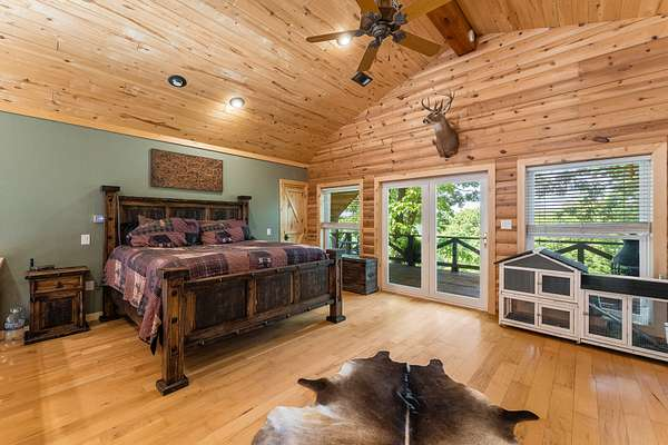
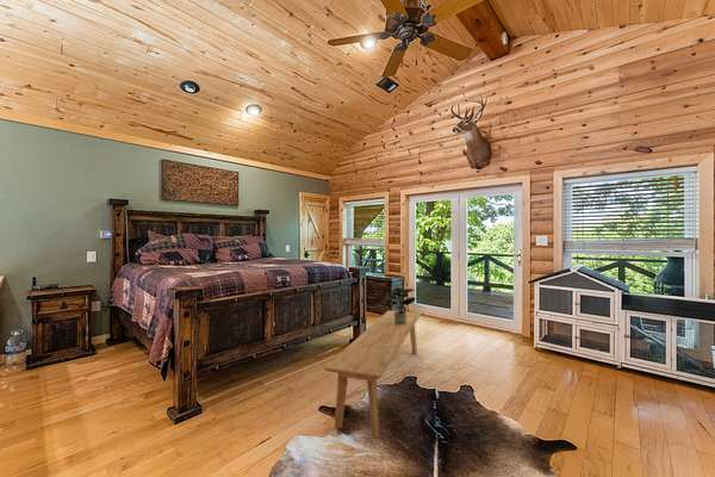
+ potted plant (399, 305)
+ bench (385, 357)
